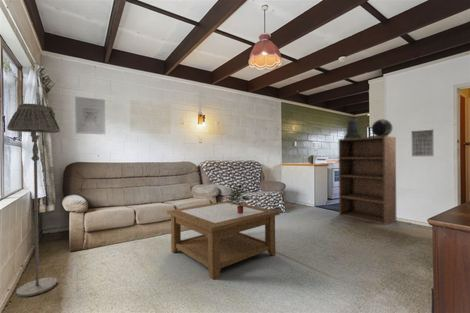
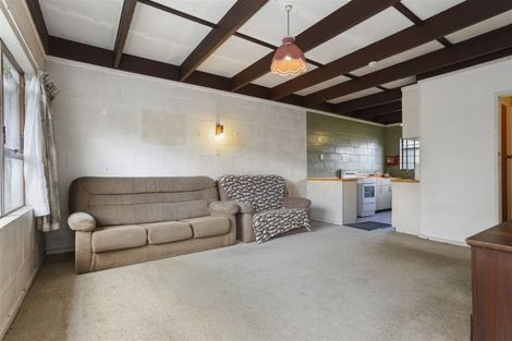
- coffee table (222, 232)
- potted plant (235, 198)
- globe (381, 128)
- floor lamp (35, 196)
- pedestal (352, 129)
- calendar (422, 140)
- bookshelf (366, 178)
- wall art (90, 116)
